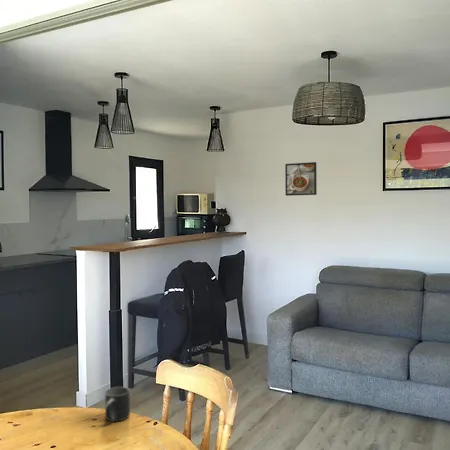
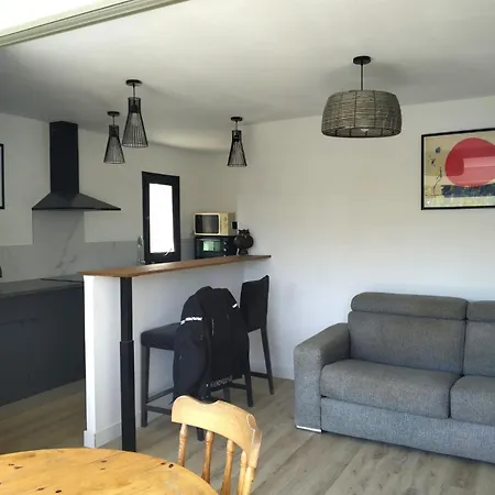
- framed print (300, 179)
- mug (114, 406)
